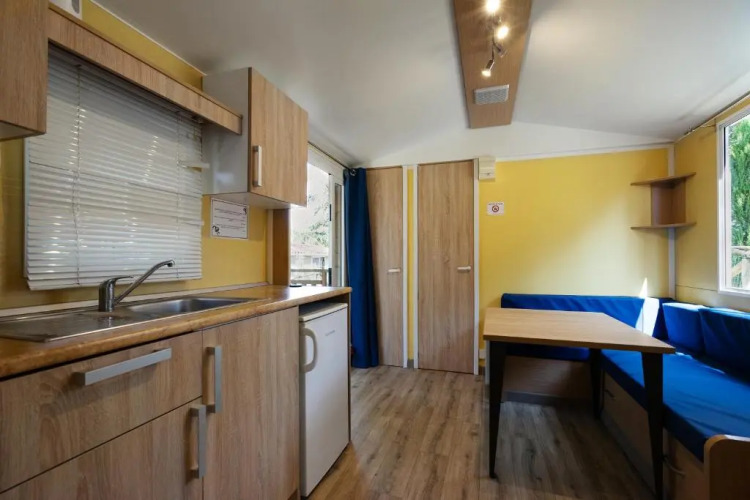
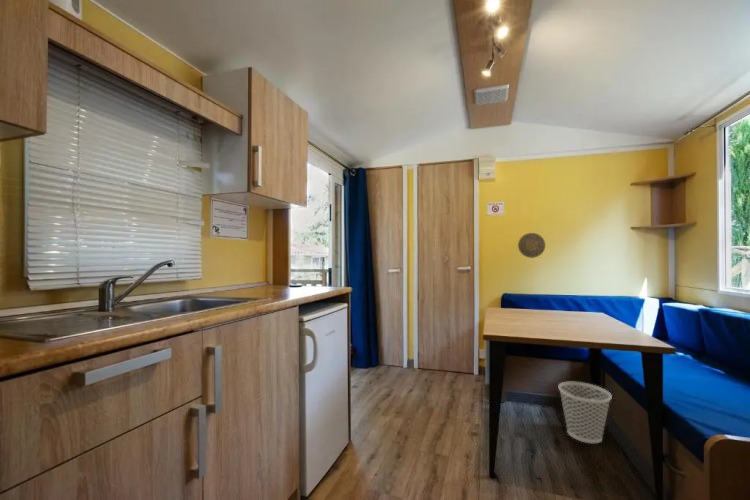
+ wastebasket (584, 412)
+ decorative plate (531, 245)
